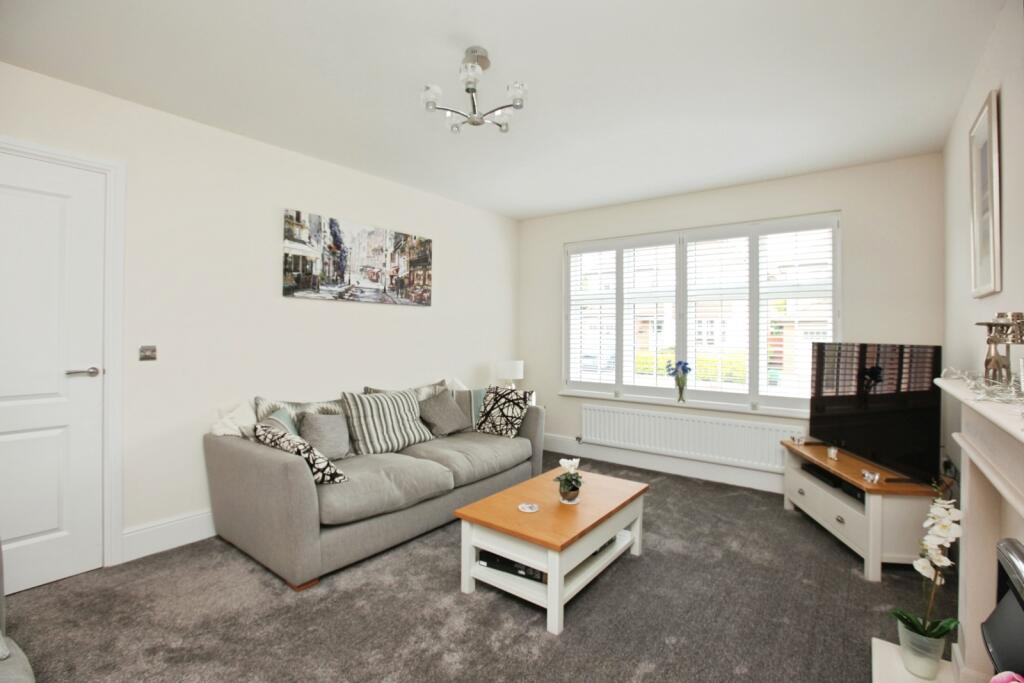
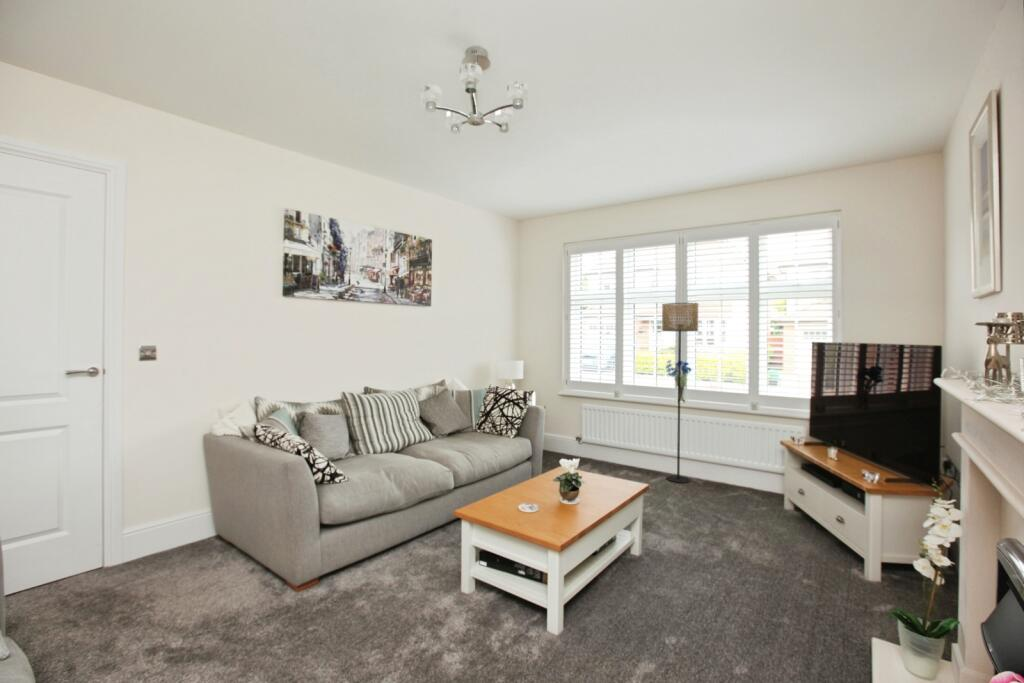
+ floor lamp (679, 391)
